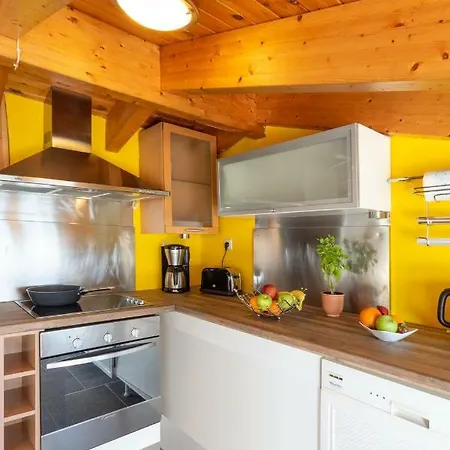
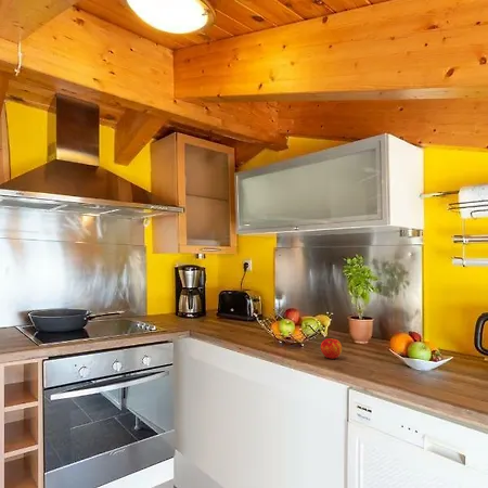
+ apple (331, 348)
